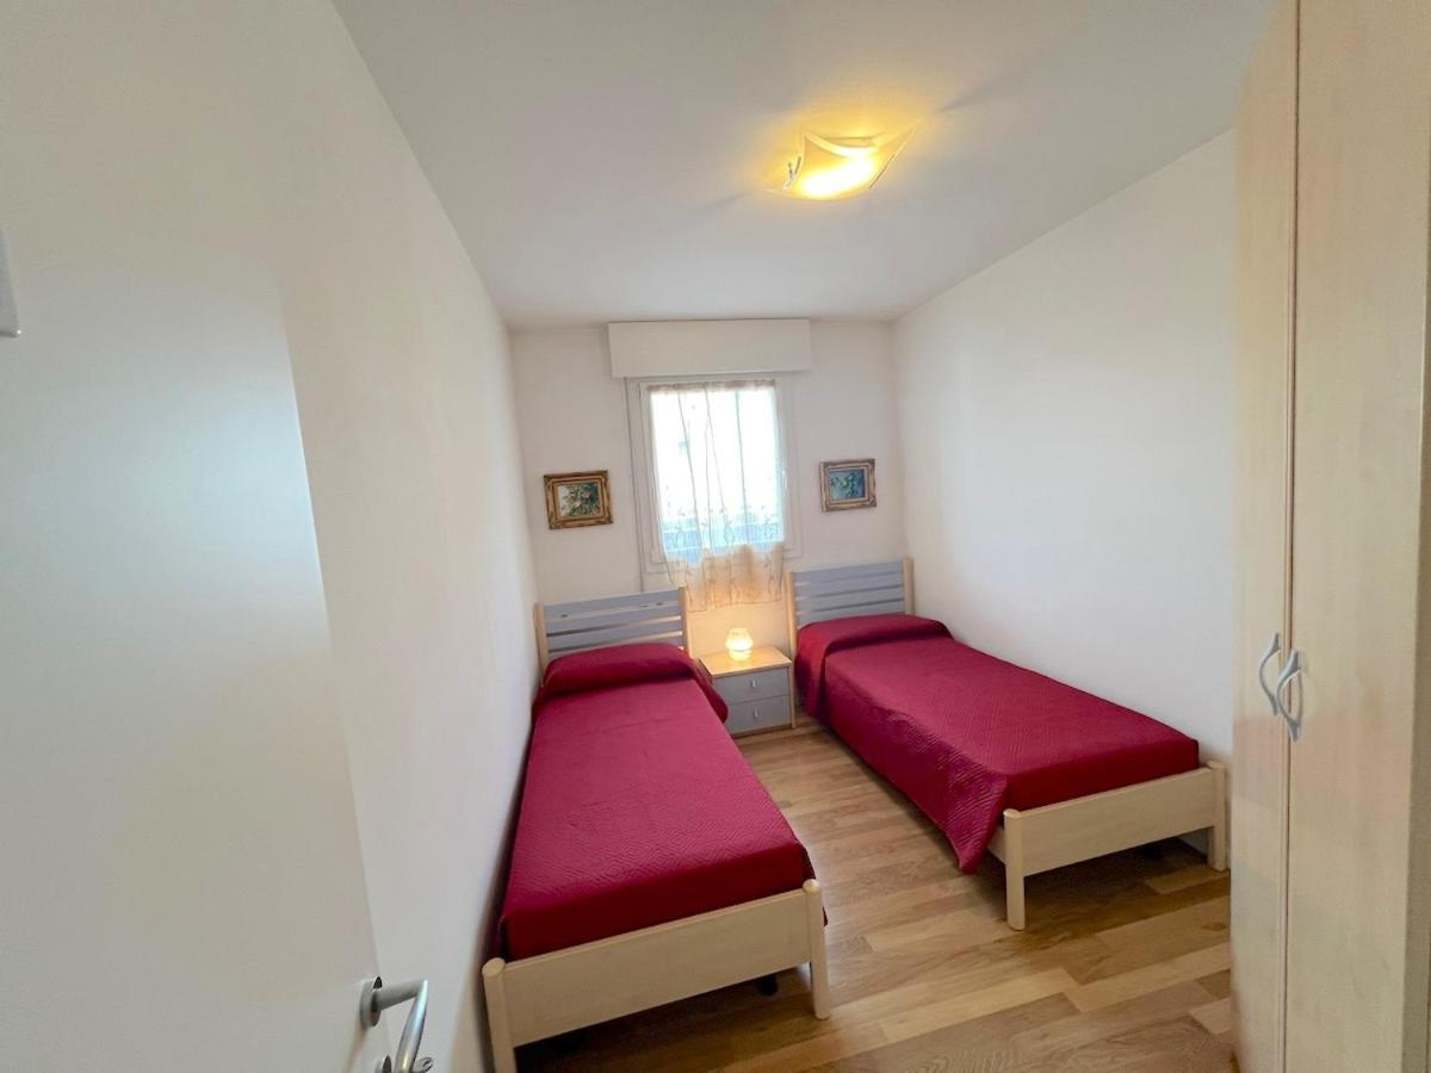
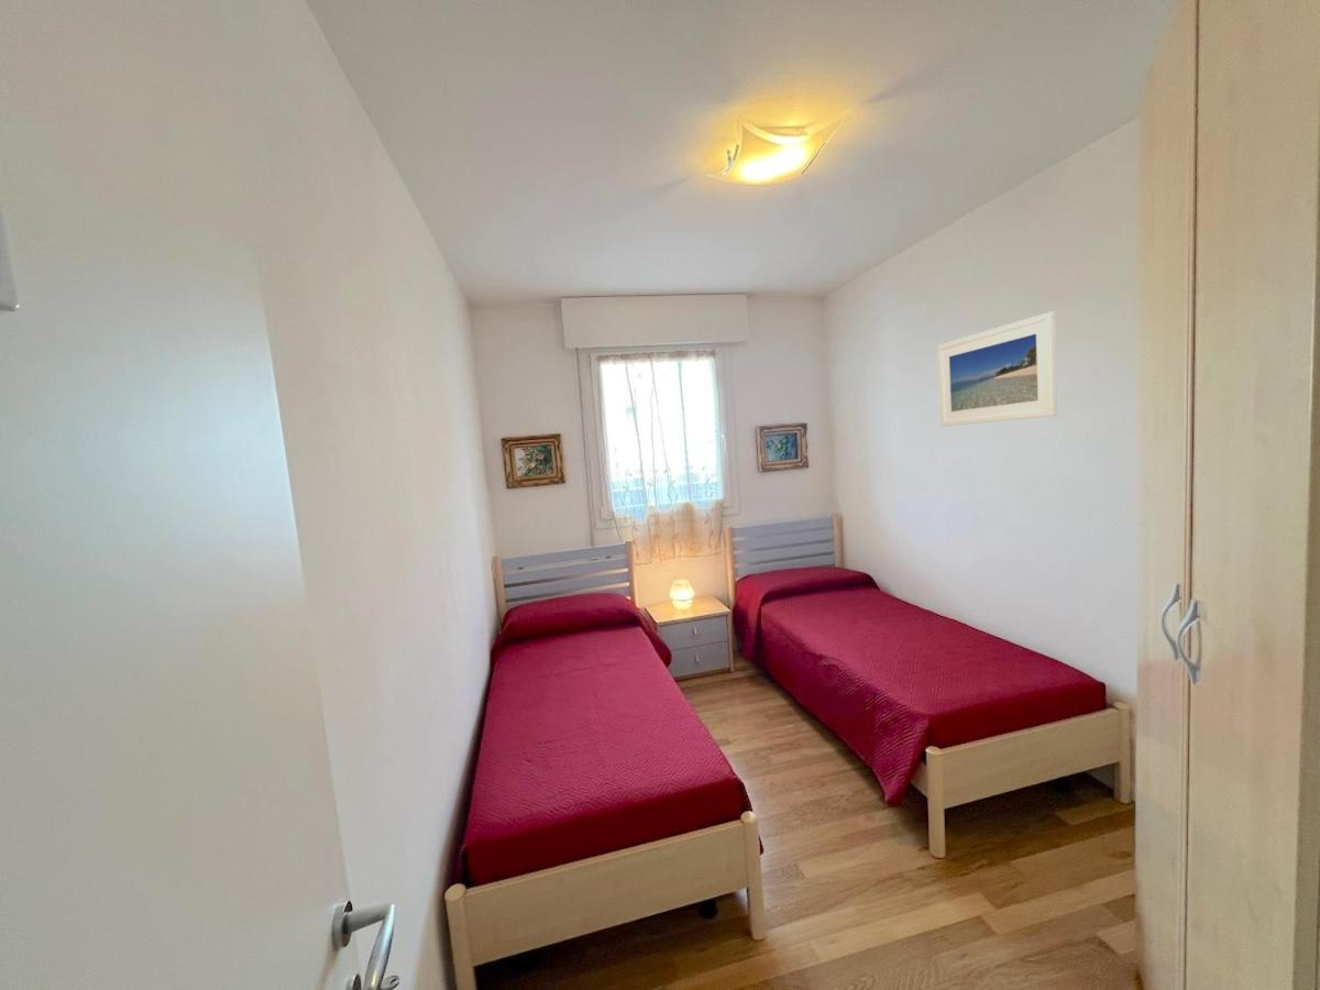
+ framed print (990, 376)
